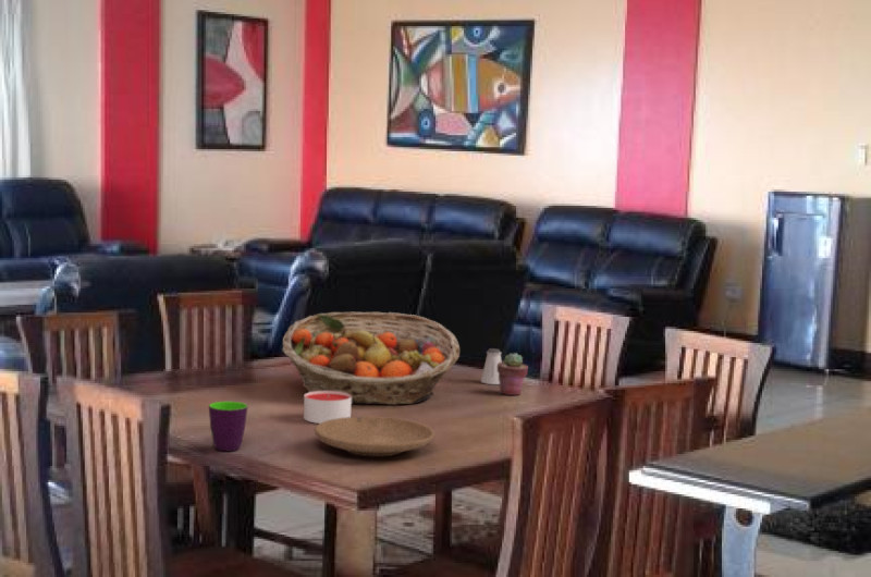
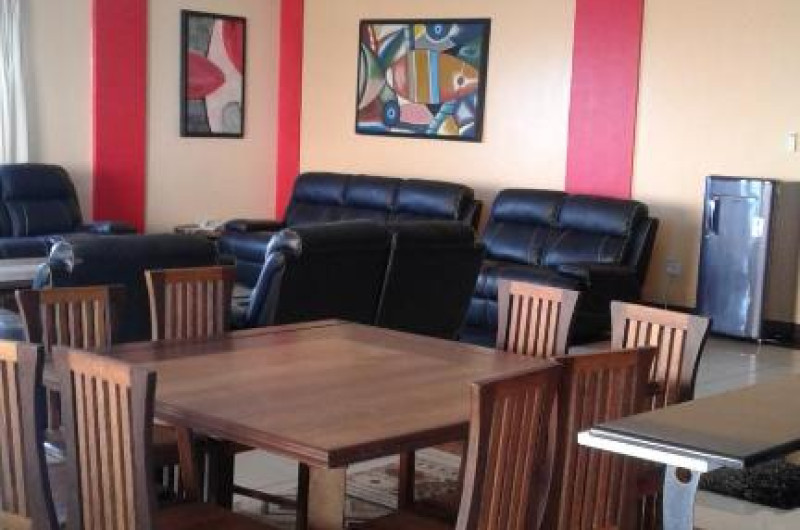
- mug (229, 425)
- saltshaker (493, 366)
- potted succulent (512, 372)
- plate (373, 439)
- candle (327, 406)
- fruit basket (370, 357)
